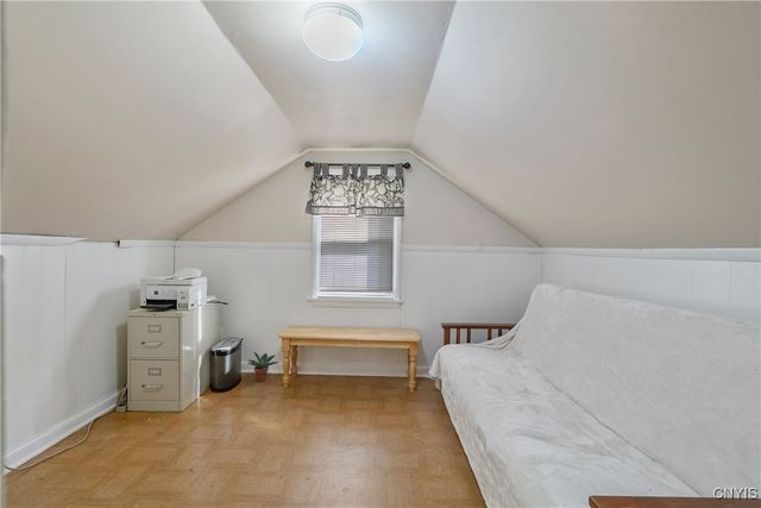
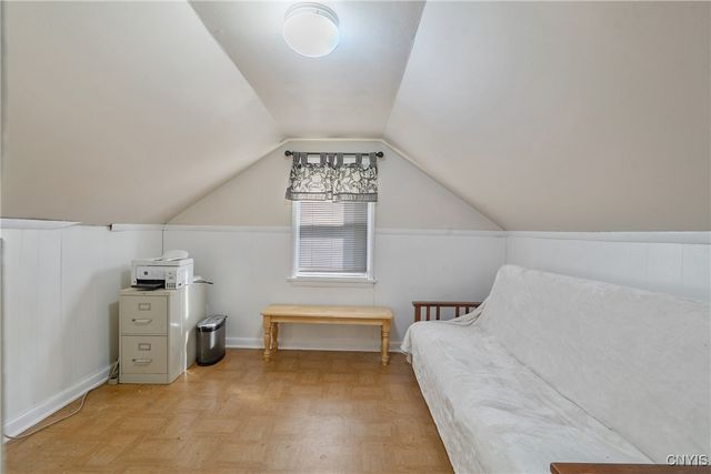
- potted plant (262, 365)
